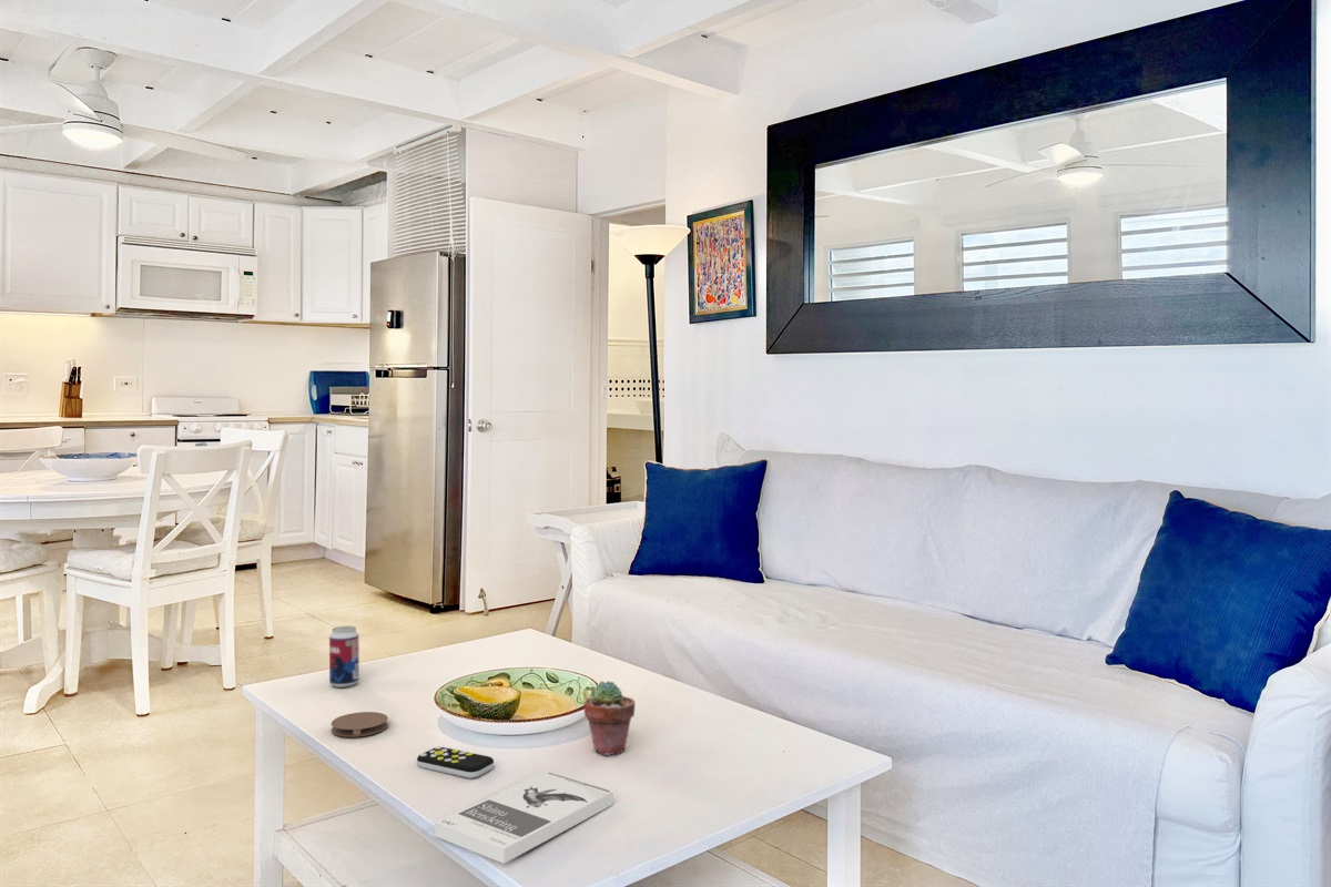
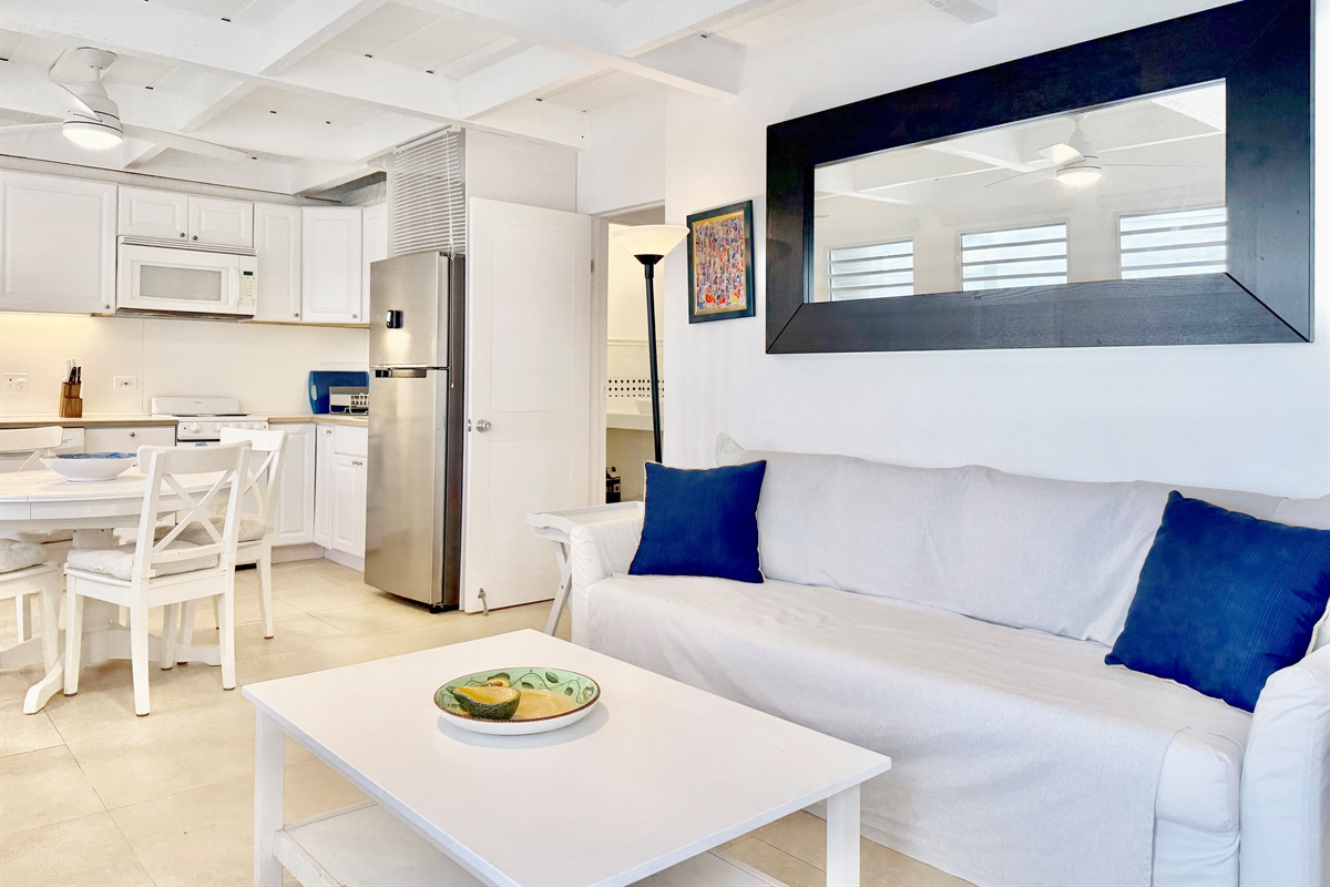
- beverage can (344, 656)
- potted succulent (609, 714)
- remote control (455, 762)
- book (527, 813)
- coaster (359, 724)
